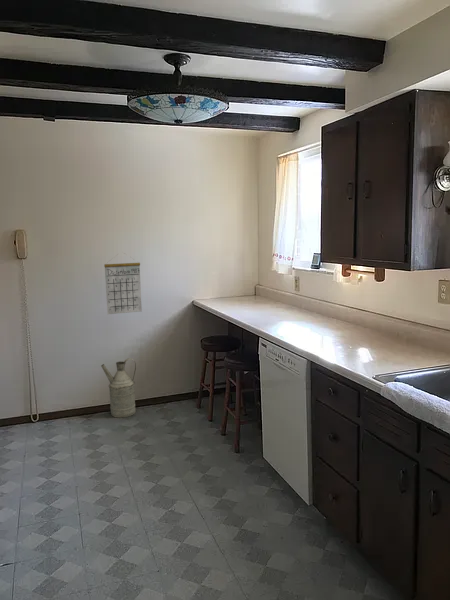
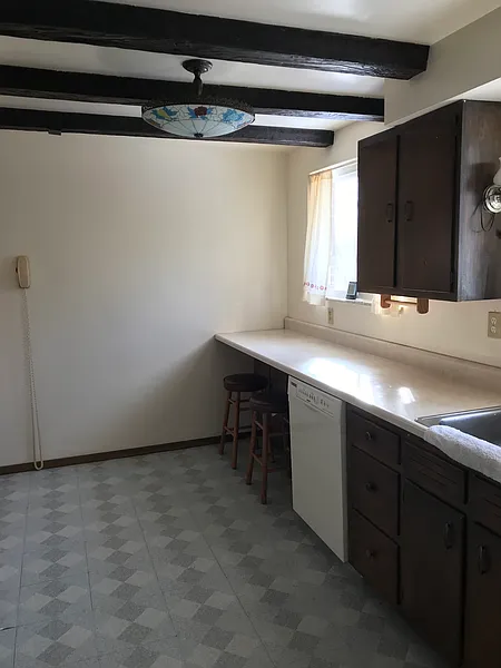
- calendar (123, 282)
- watering can (119, 386)
